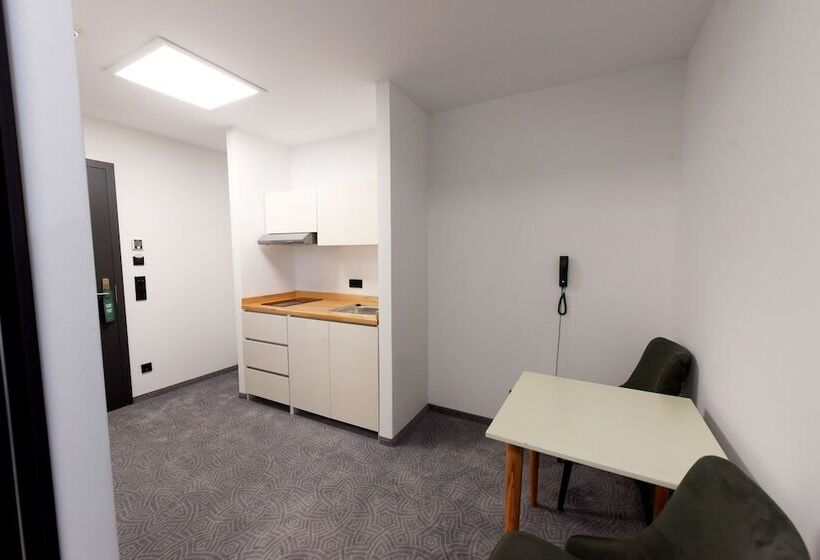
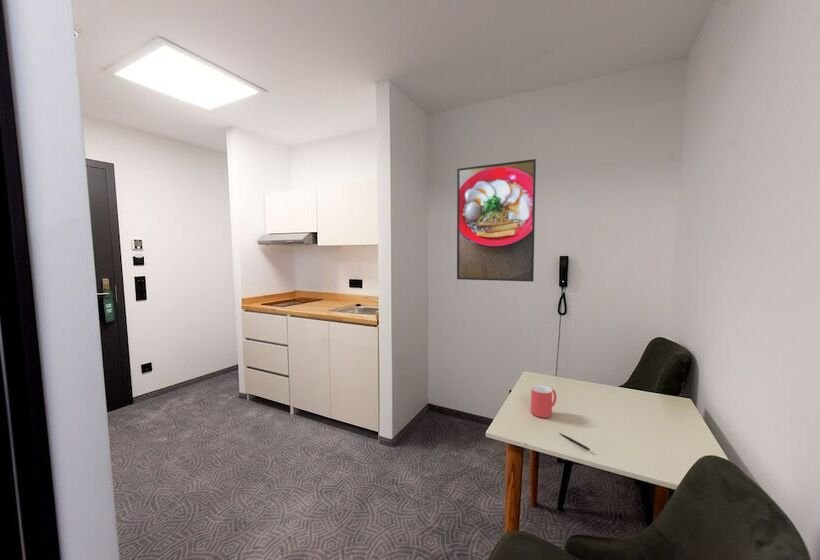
+ pen (573, 440)
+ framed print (494, 223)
+ mug (544, 400)
